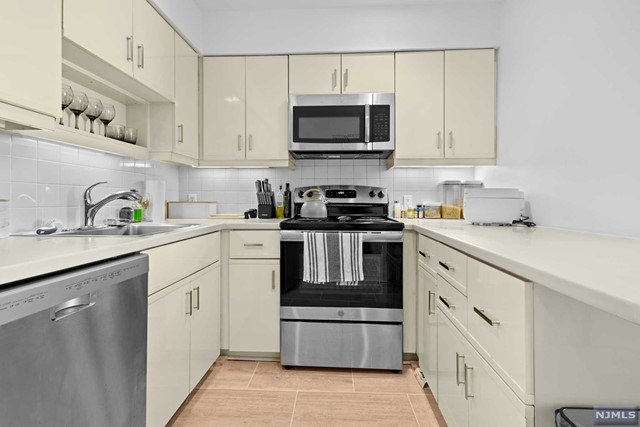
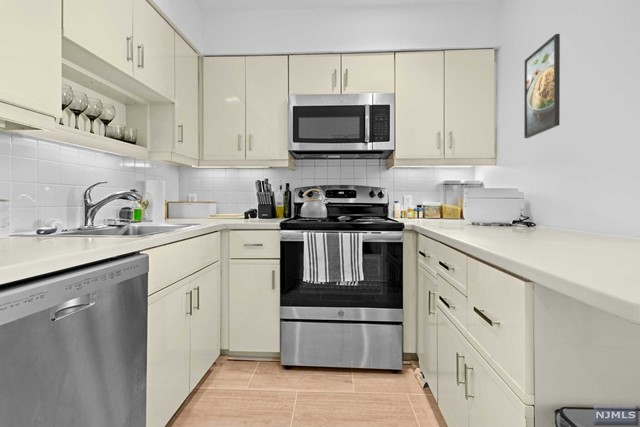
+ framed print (540, 90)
